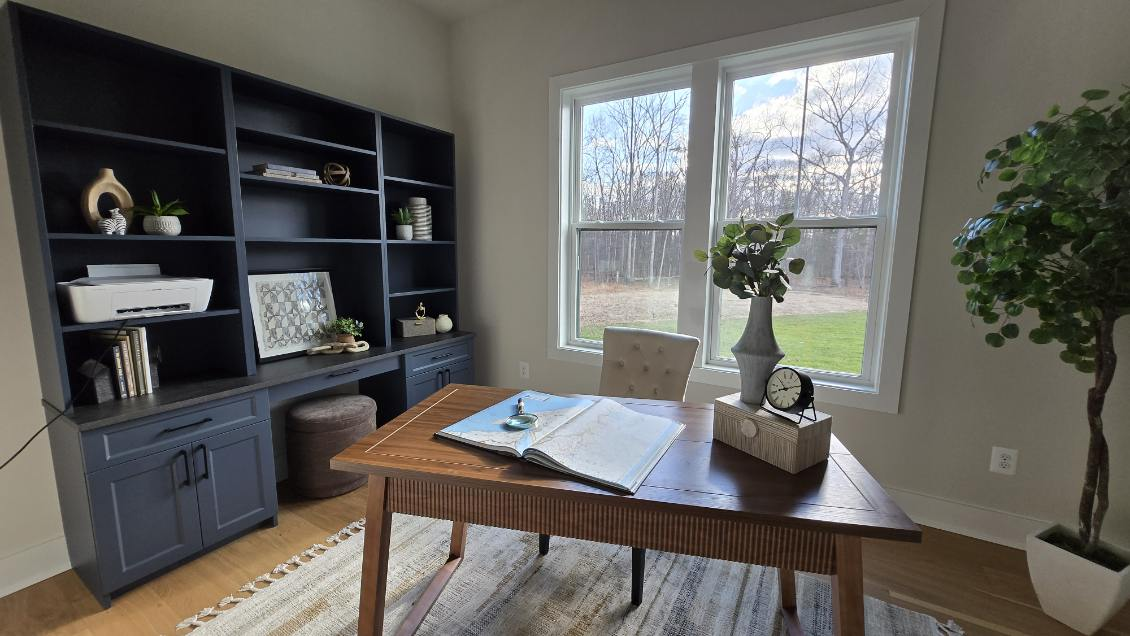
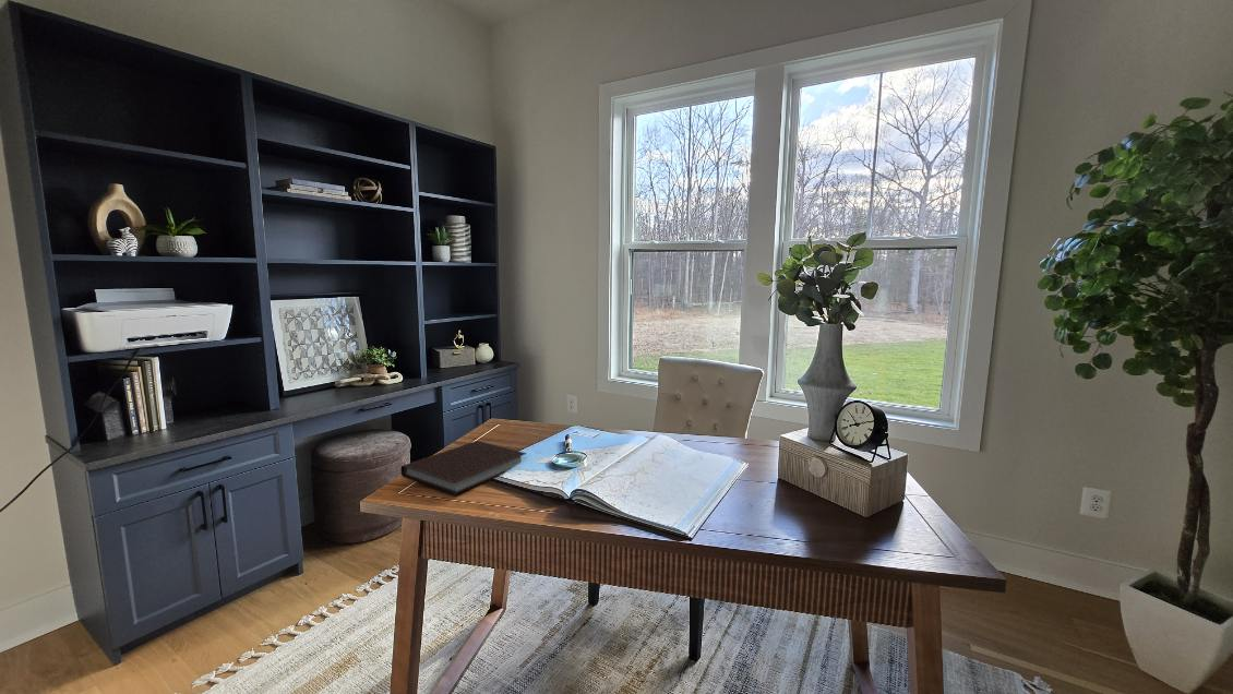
+ notebook (466, 464)
